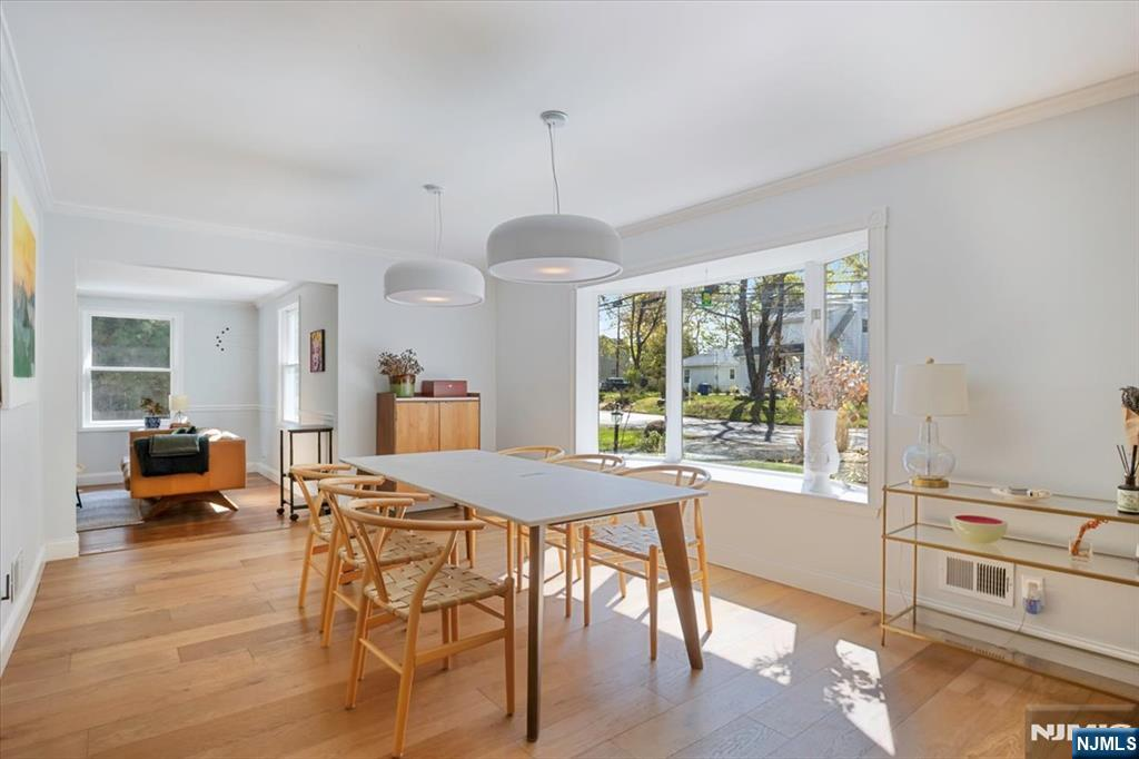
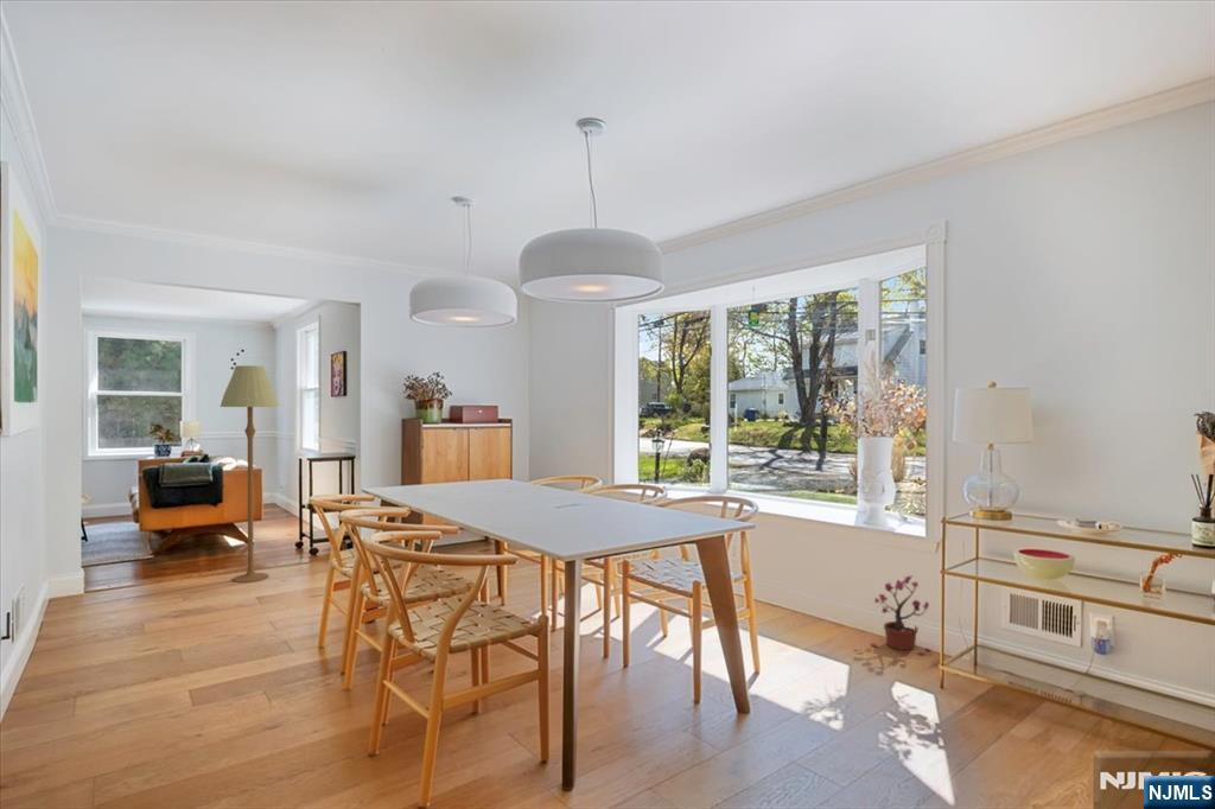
+ floor lamp (250, 472)
+ potted plant (897, 611)
